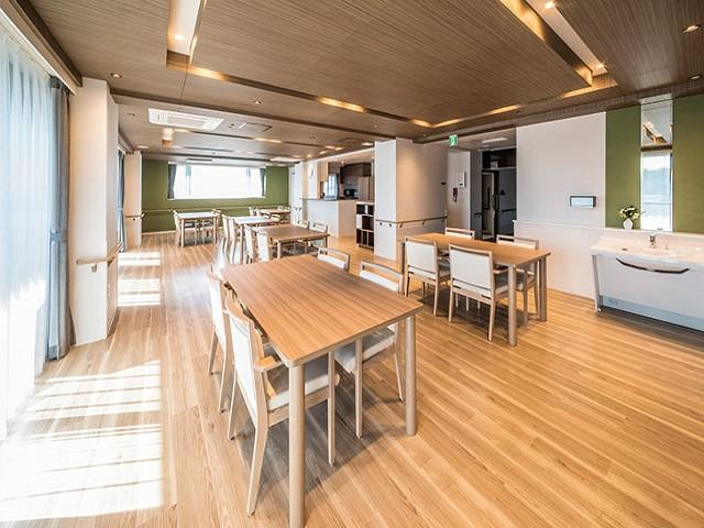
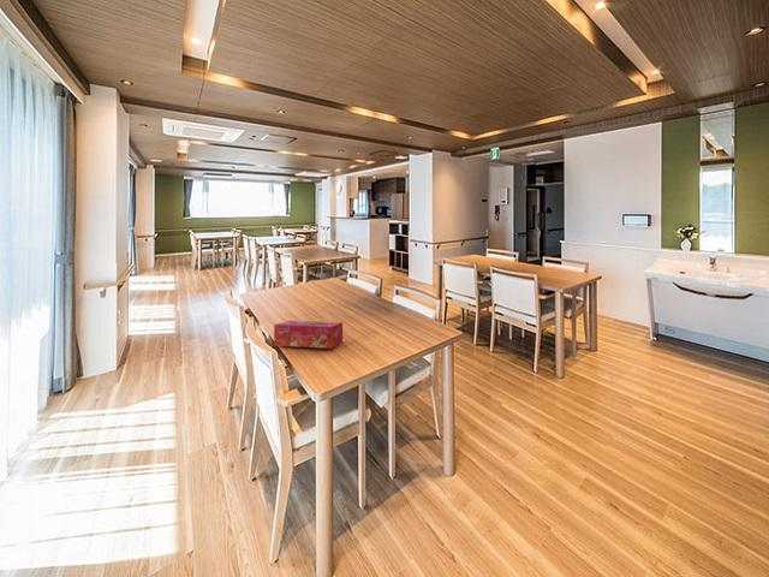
+ tissue box (309, 333)
